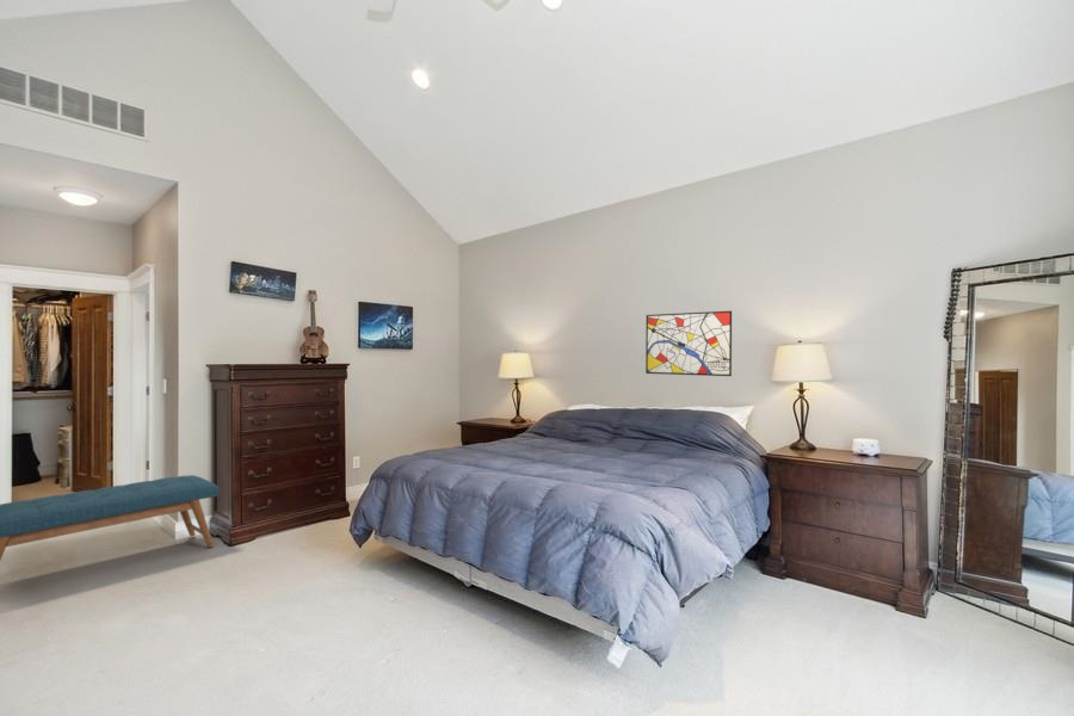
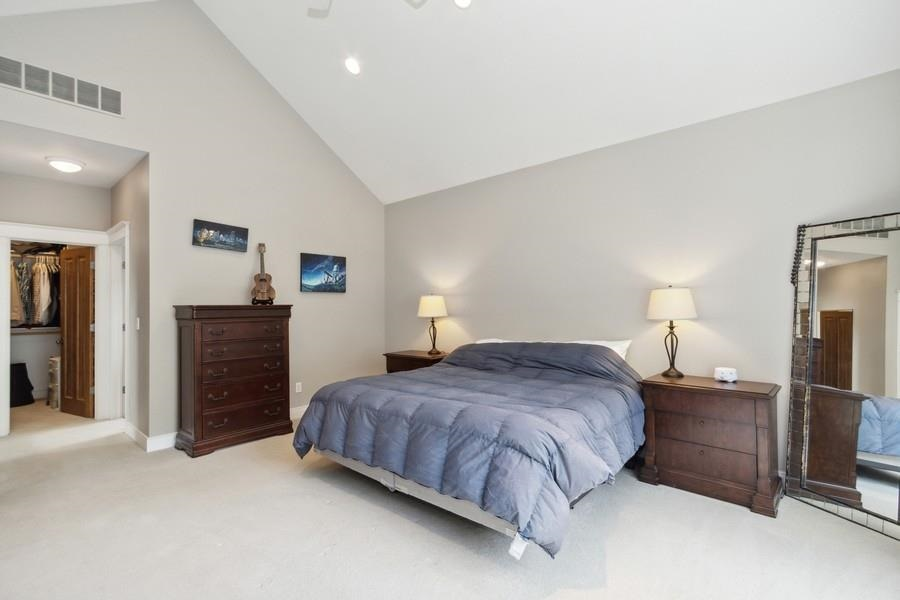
- bench (101, 526)
- wall art (686, 344)
